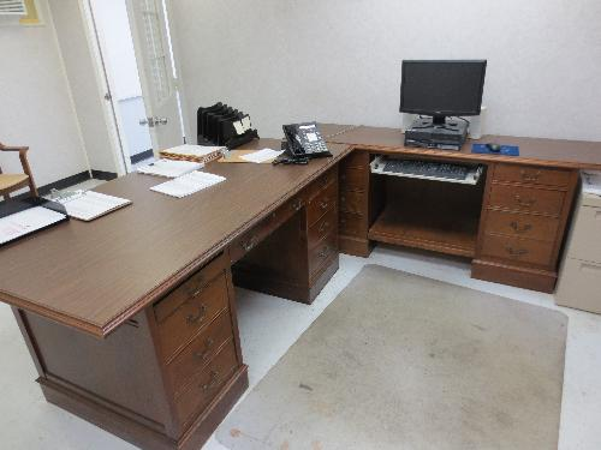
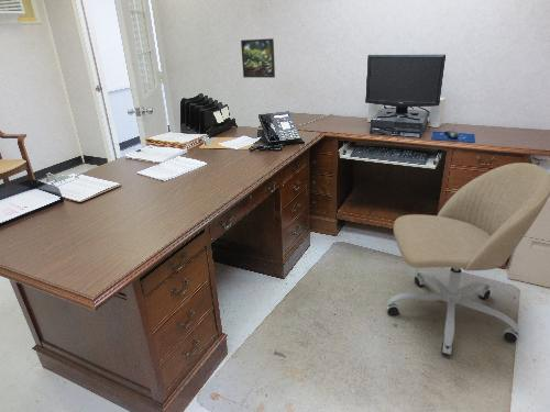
+ office chair (455, 247)
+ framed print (257, 58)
